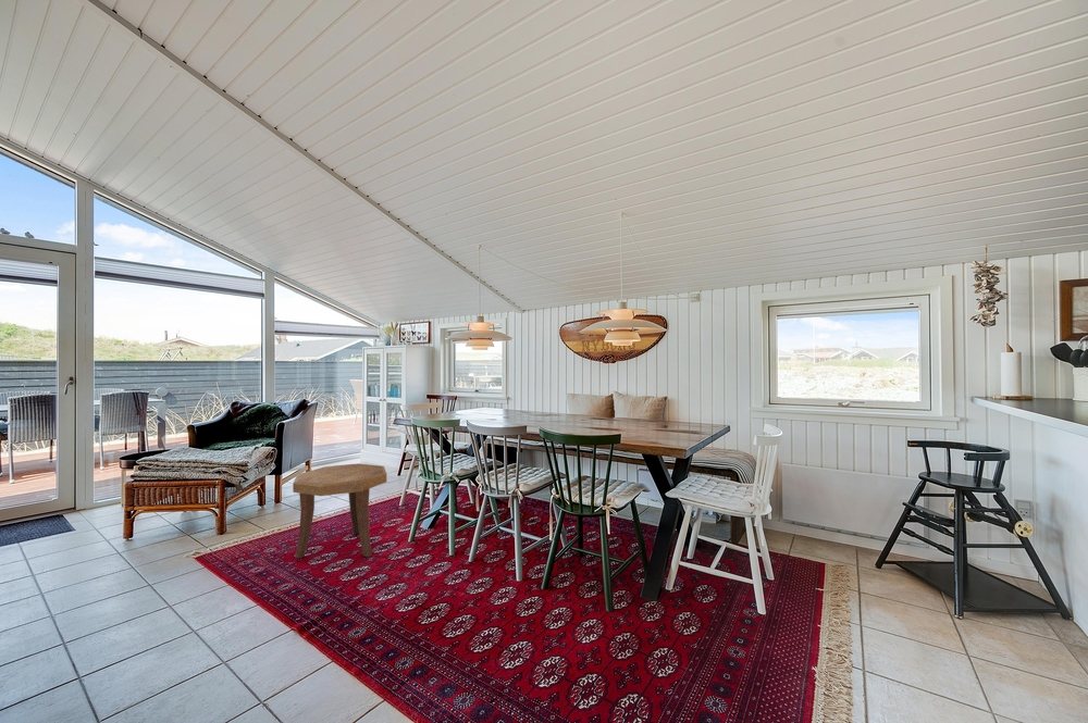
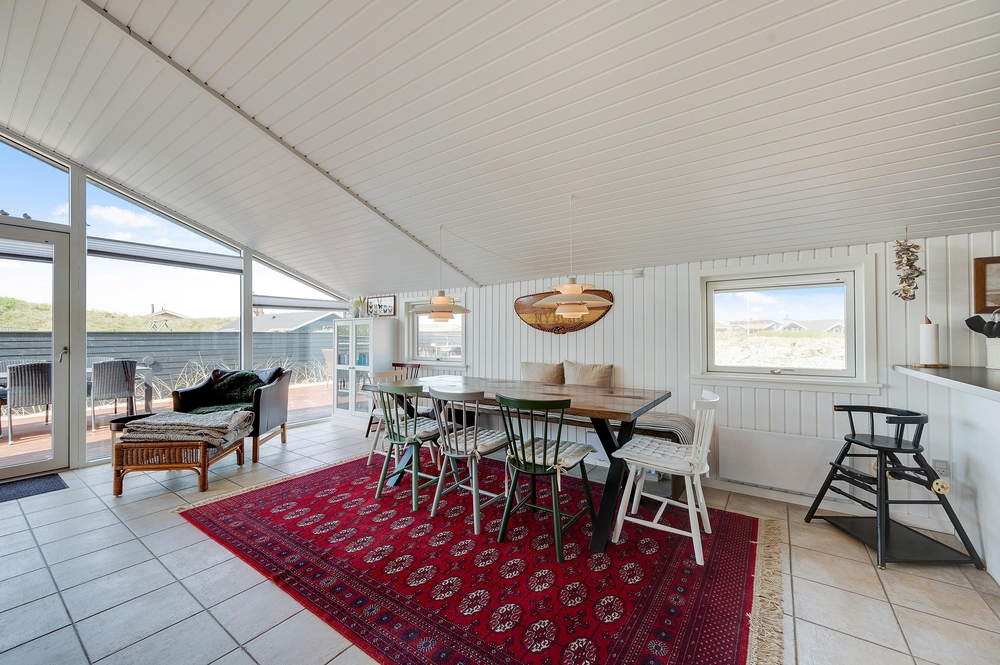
- side table (350, 510)
